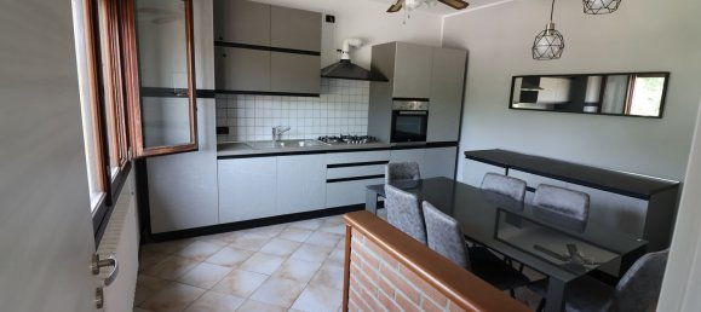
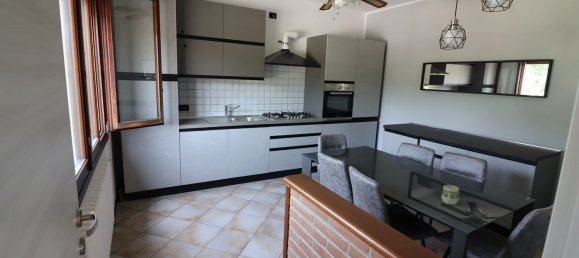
+ cup (450, 194)
